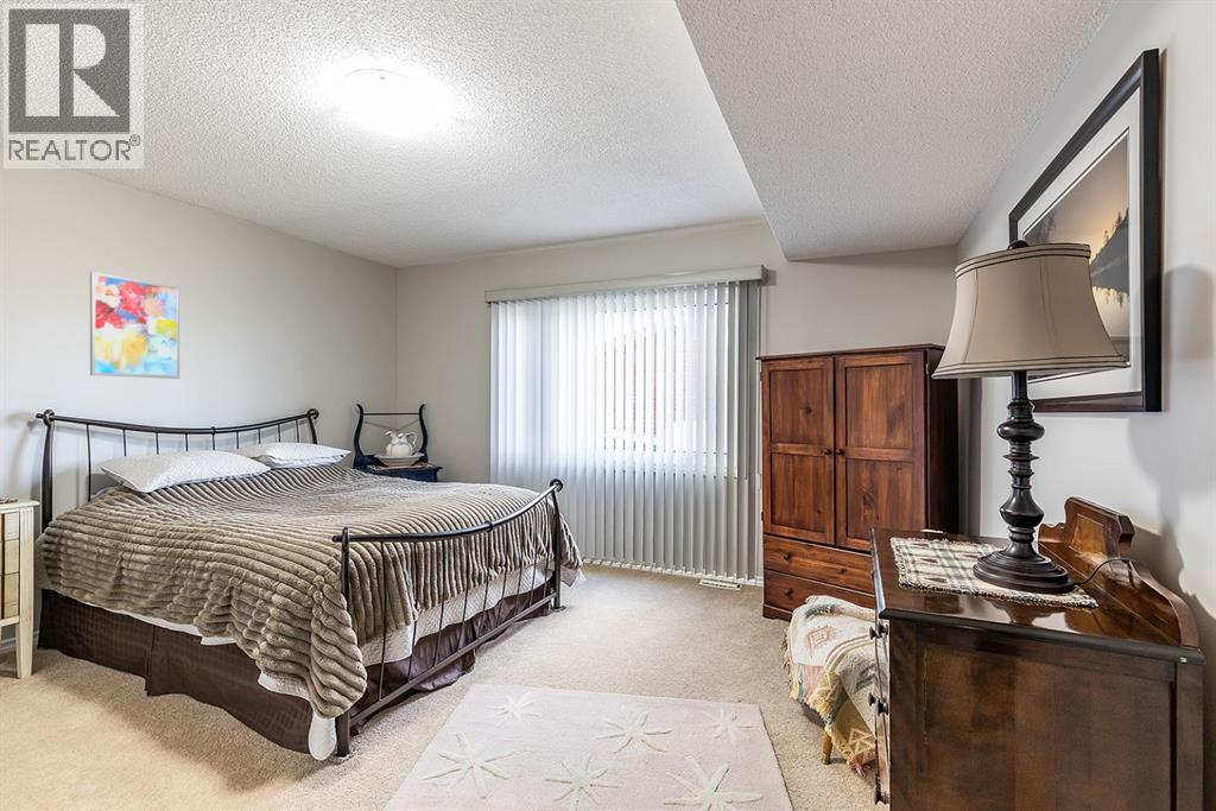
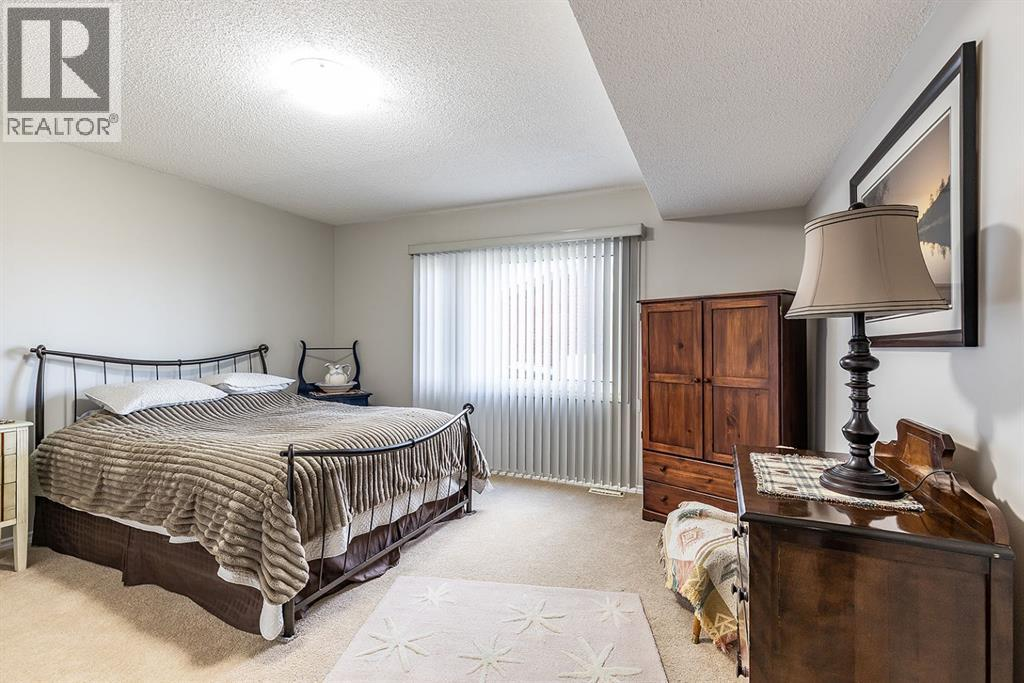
- wall art (137, 328)
